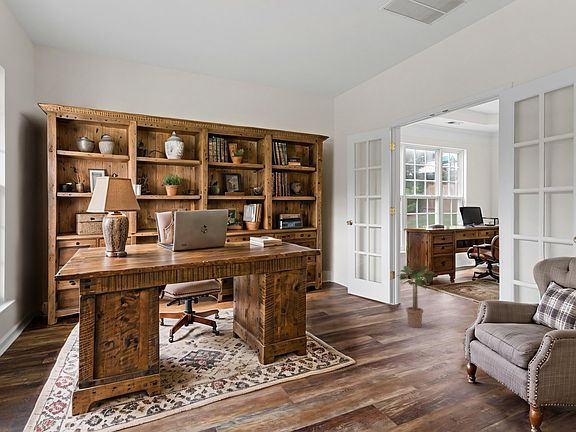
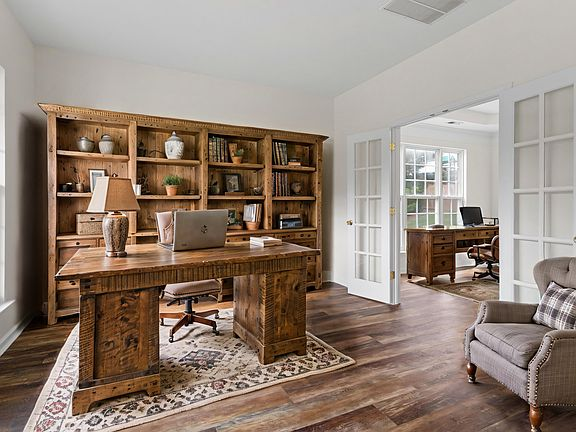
- potted plant (416, 294)
